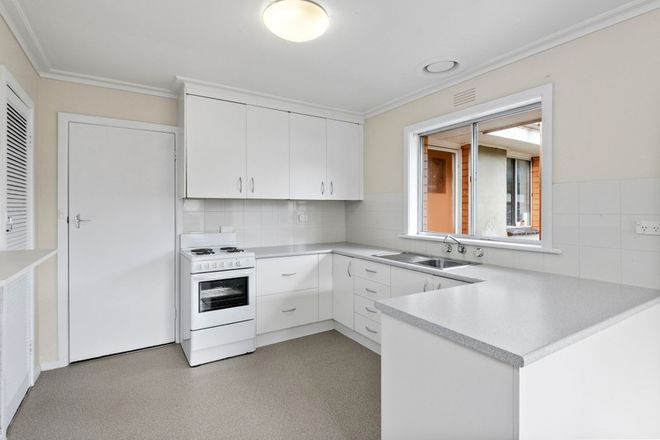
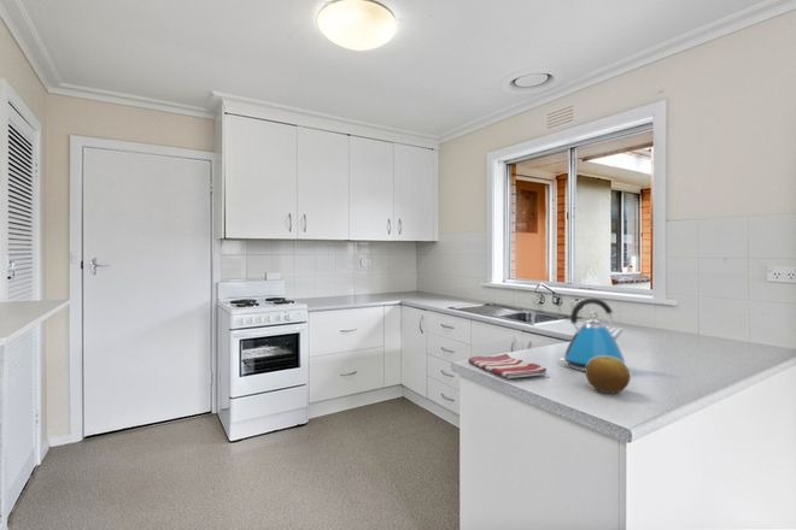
+ dish towel (505, 365)
+ fruit (607, 373)
+ kettle (591, 332)
